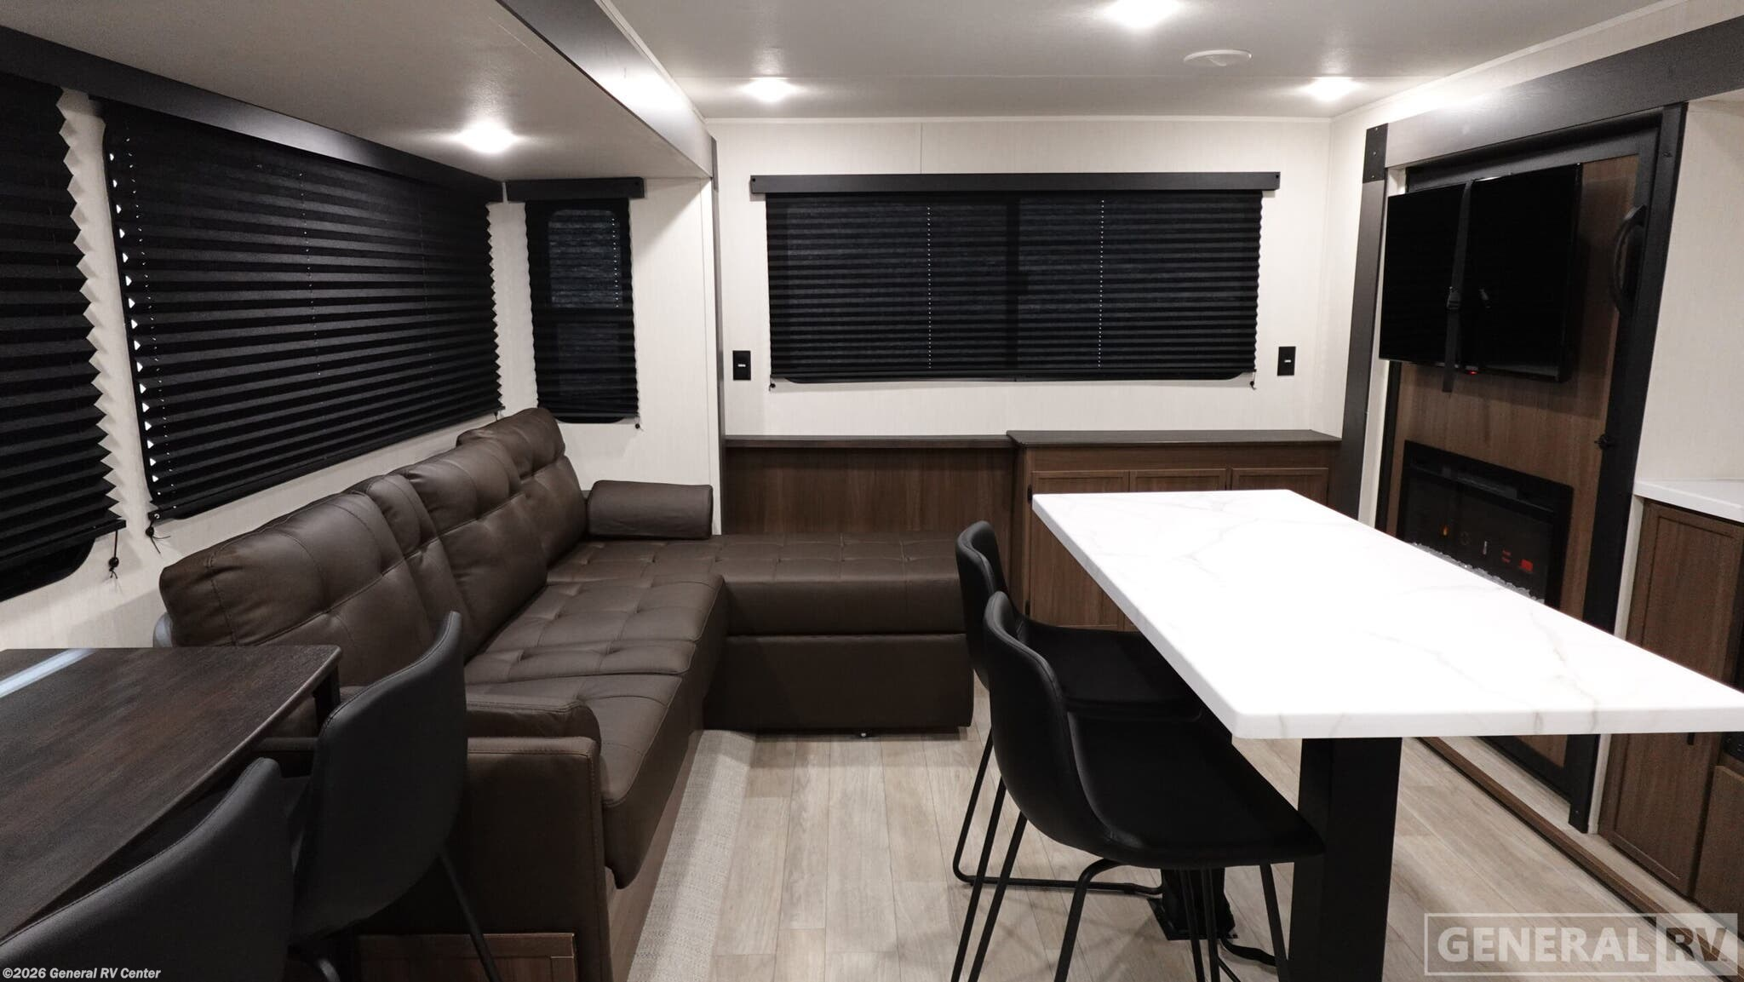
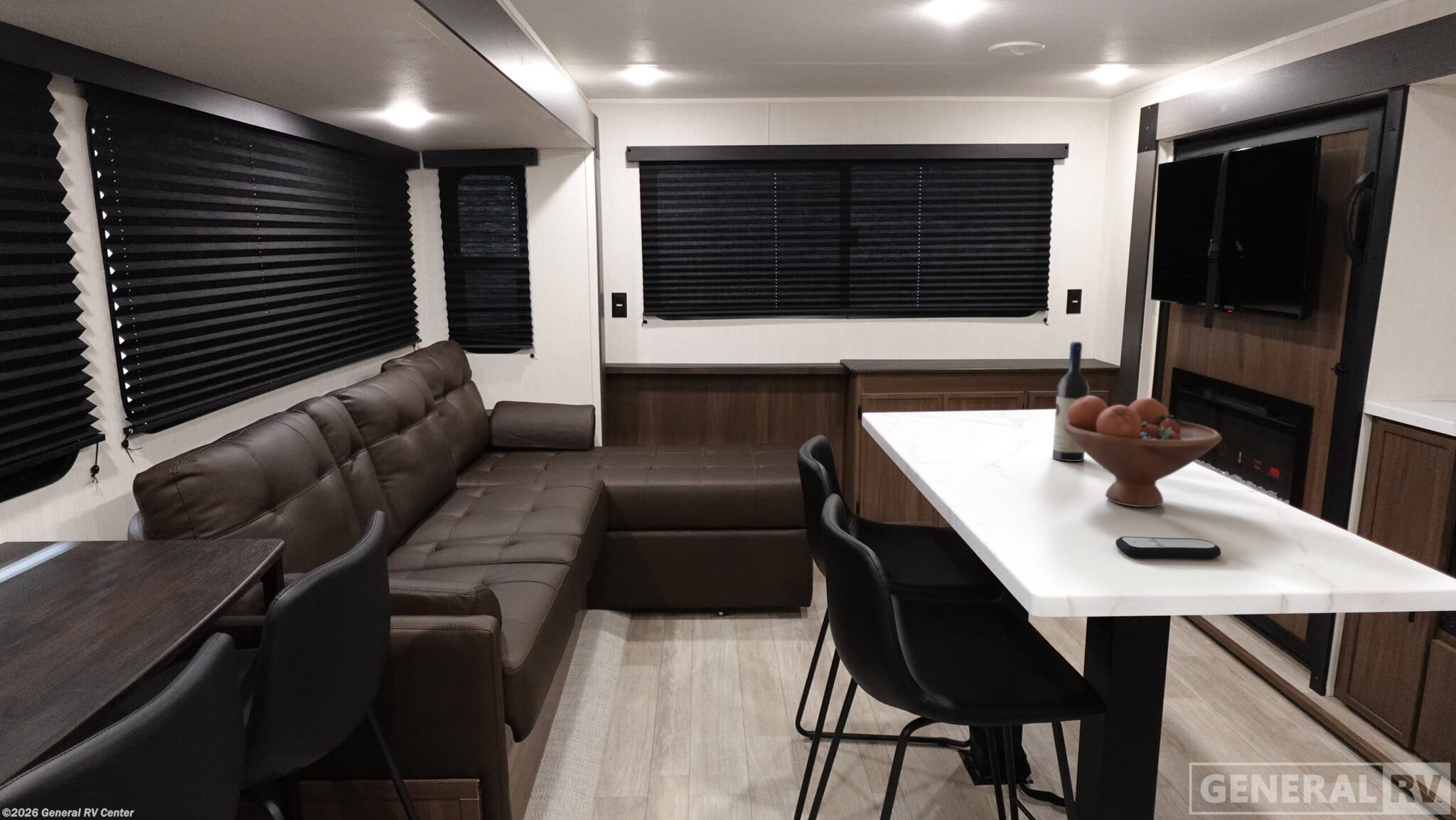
+ fruit bowl (1138, 450)
+ wine bottle (1072, 400)
+ remote control (1168, 547)
